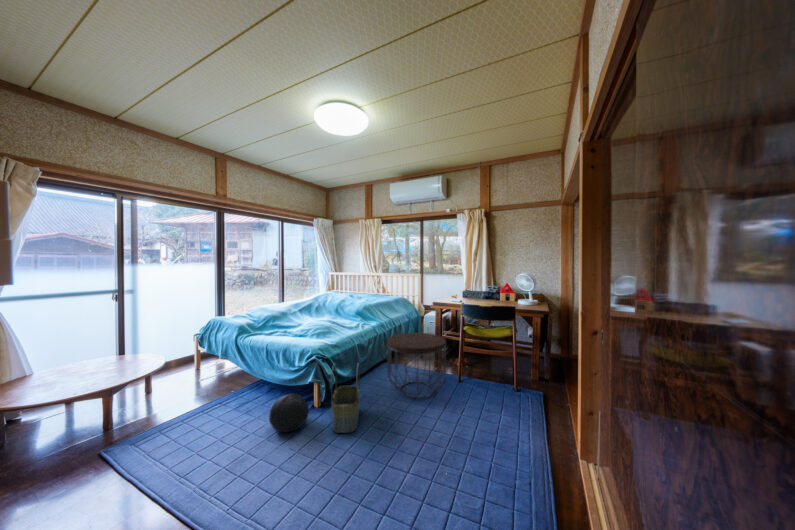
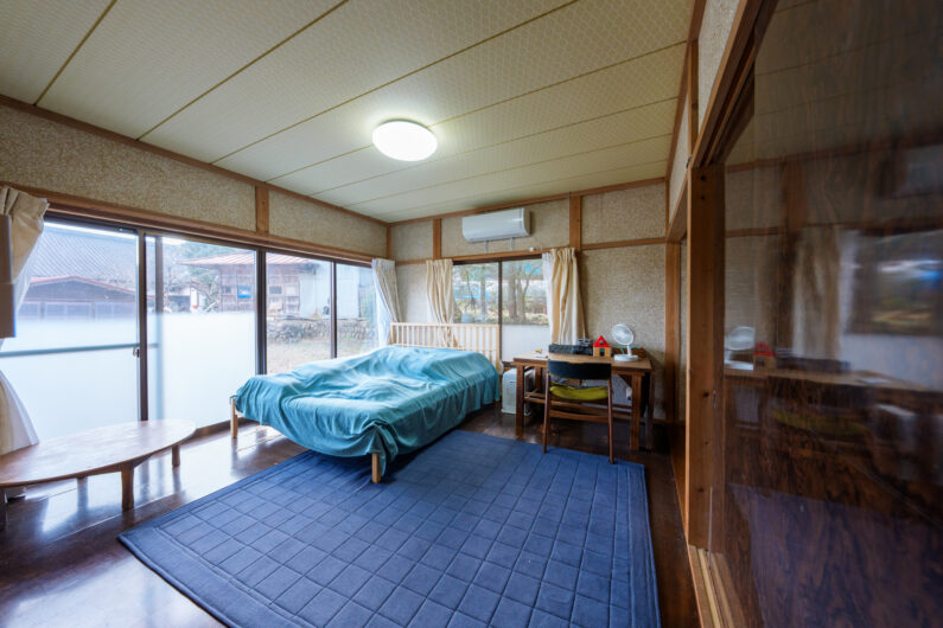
- decorative ball (289, 411)
- basket (346, 391)
- side table (415, 364)
